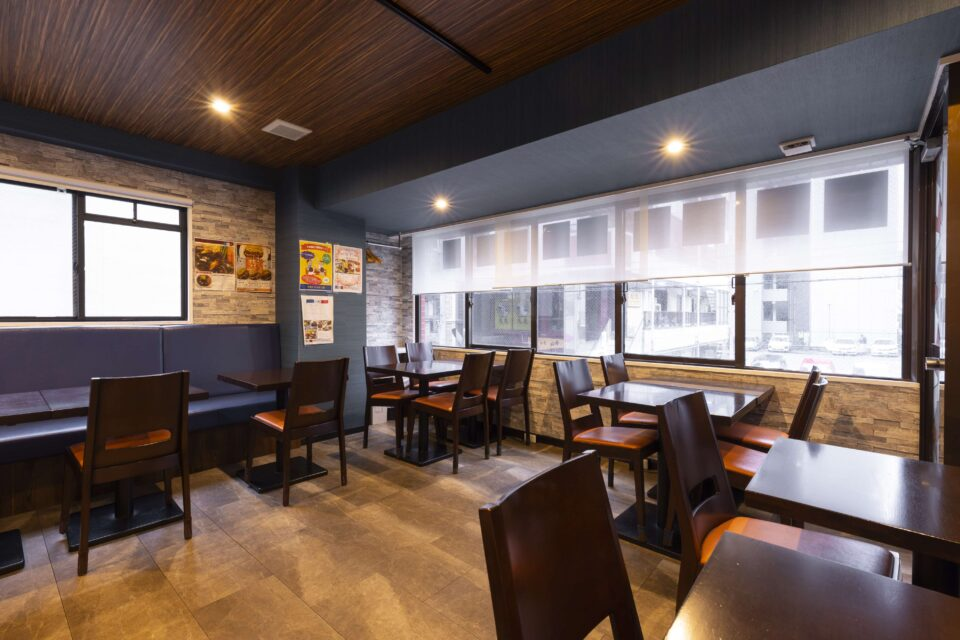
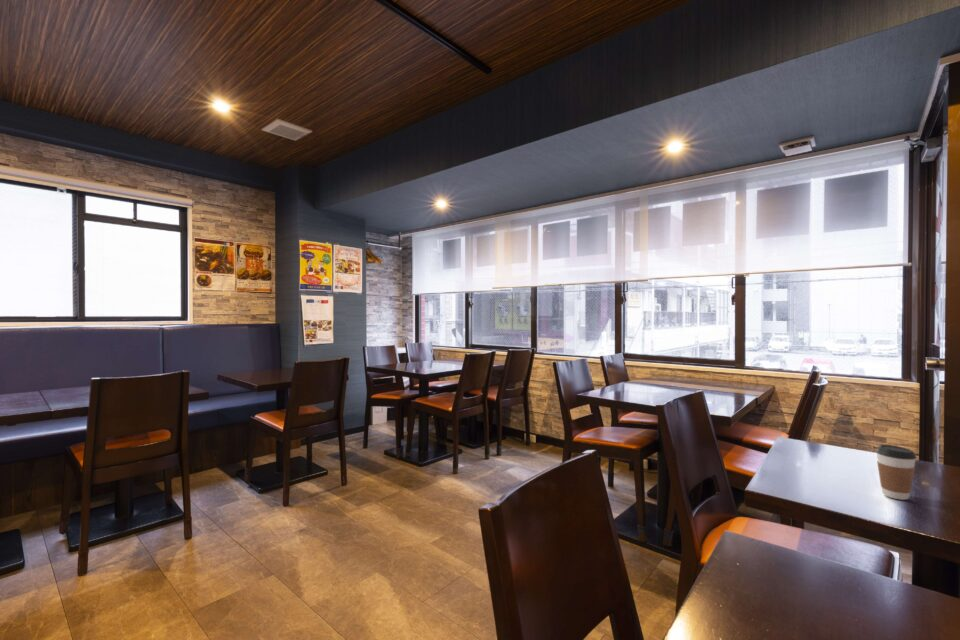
+ coffee cup (895, 472)
